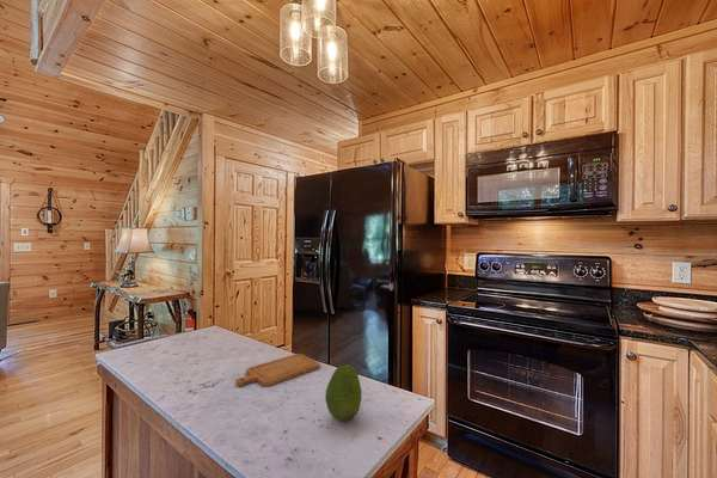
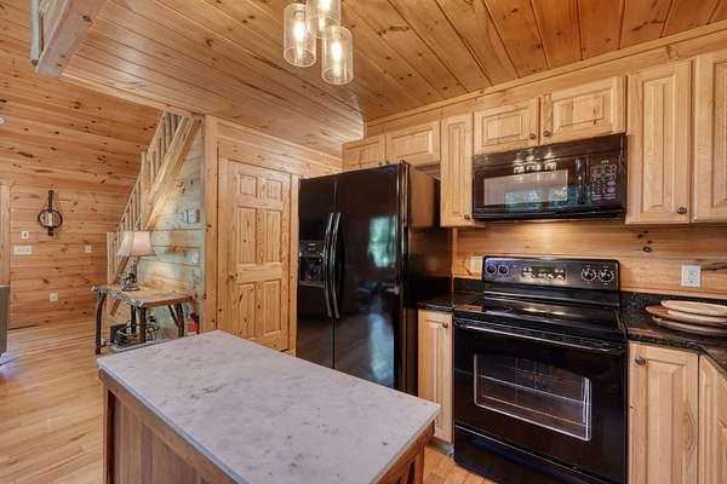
- chopping board (276, 369)
- fruit (343, 391)
